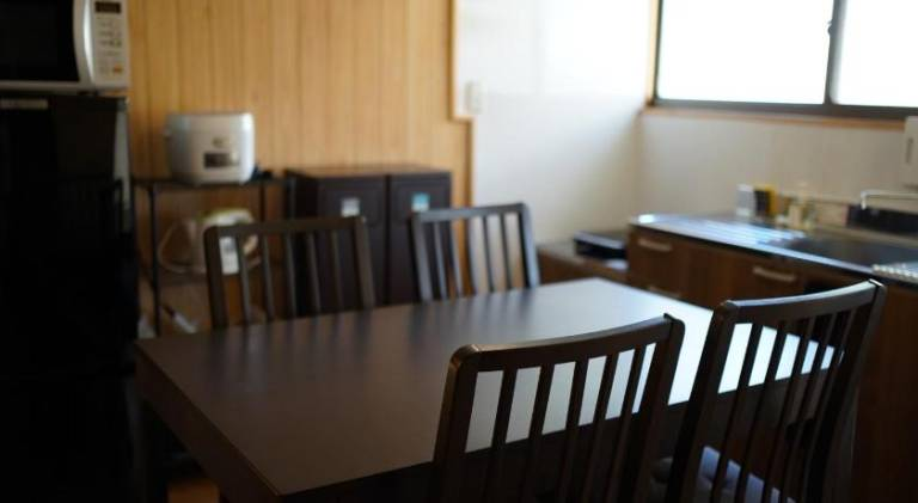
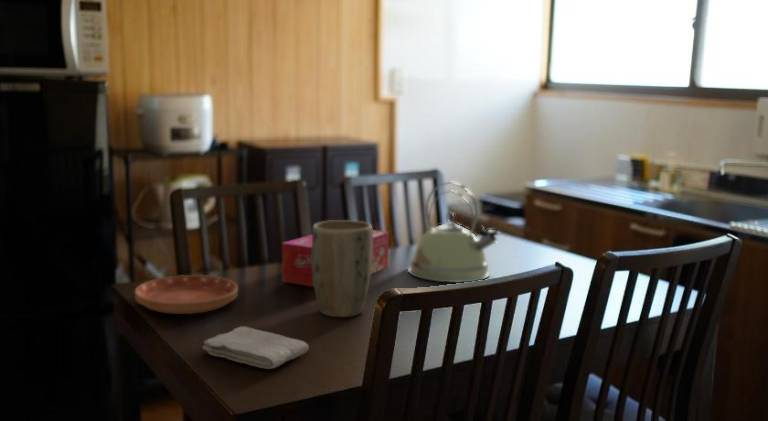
+ kettle (455, 228)
+ washcloth (255, 345)
+ plant pot (342, 268)
+ tissue box (311, 255)
+ saucer (187, 294)
